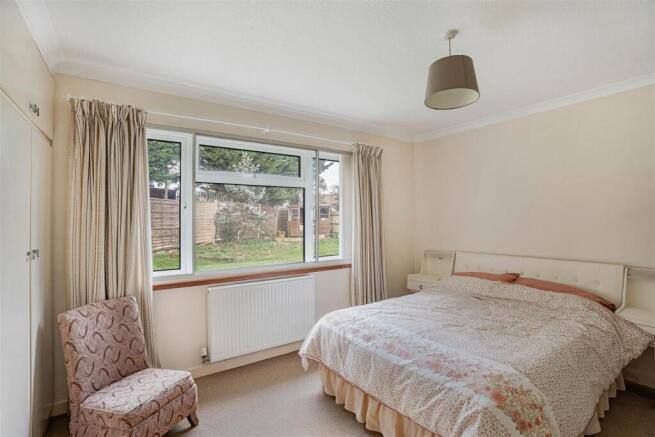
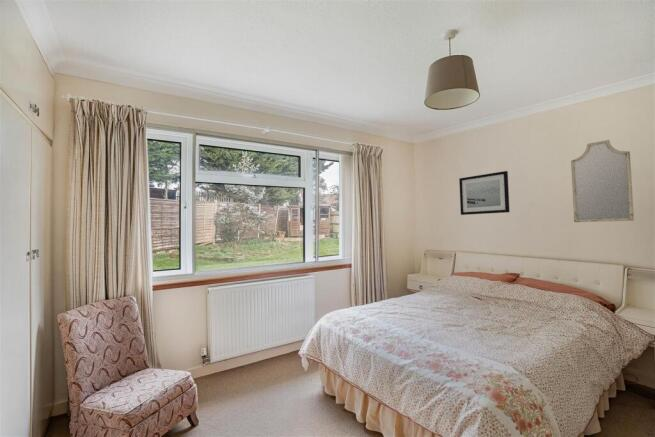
+ wall art (482, 194)
+ home mirror (600, 181)
